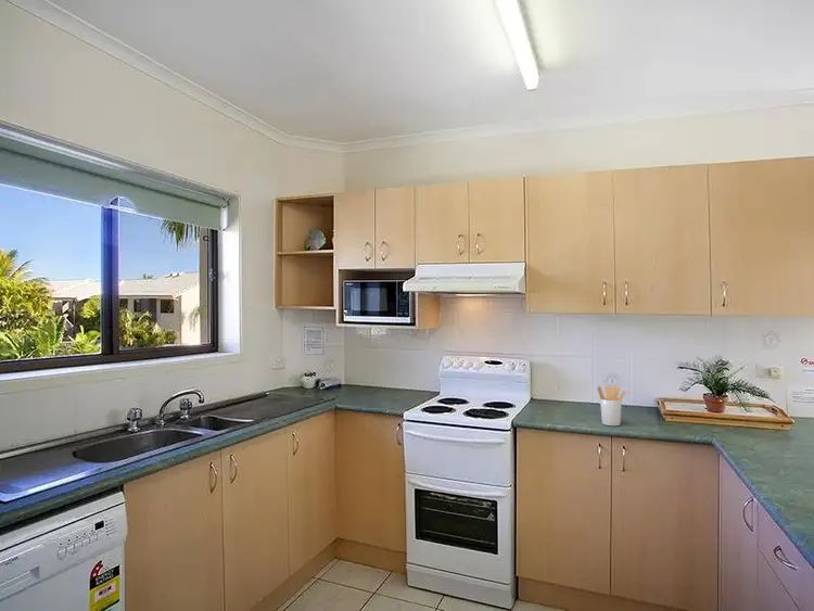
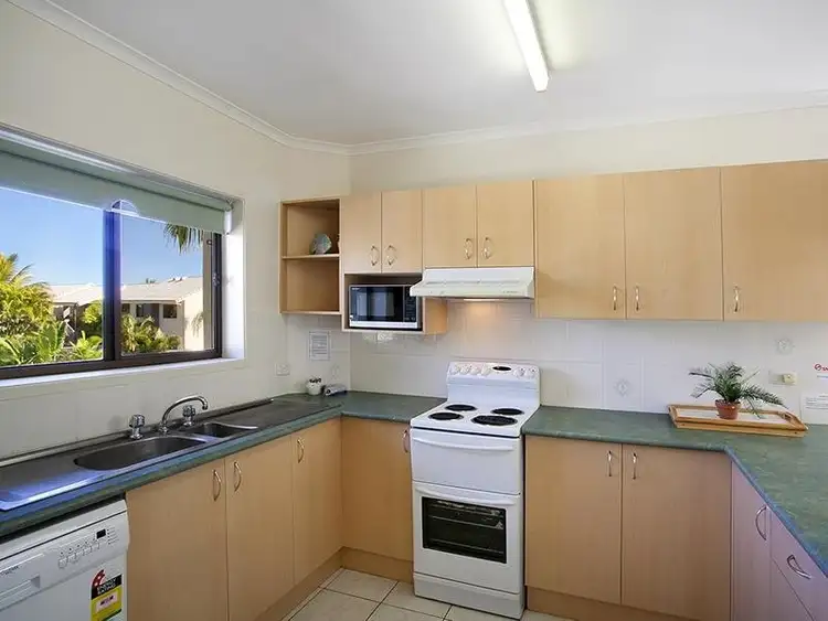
- utensil holder (611, 404)
